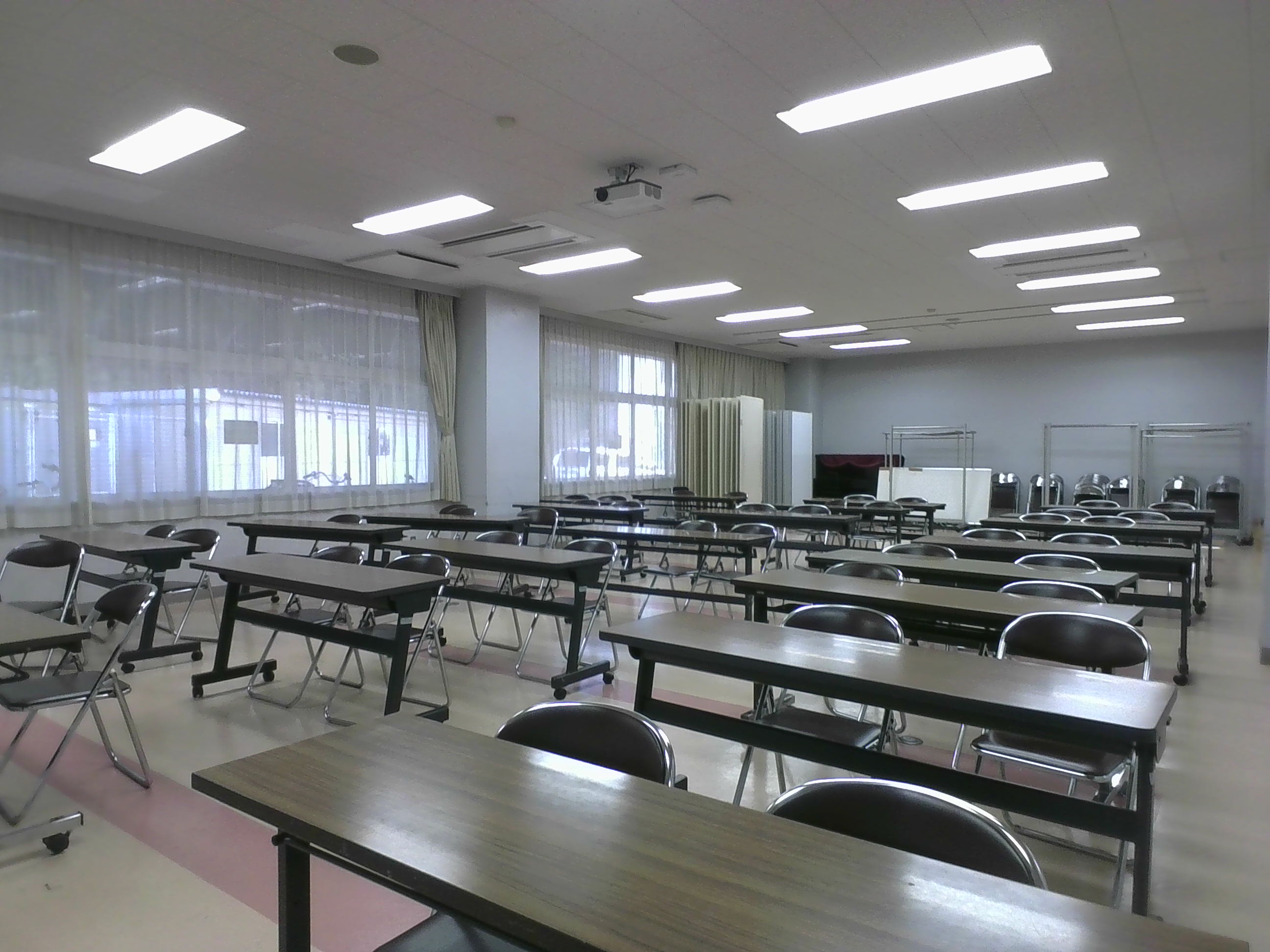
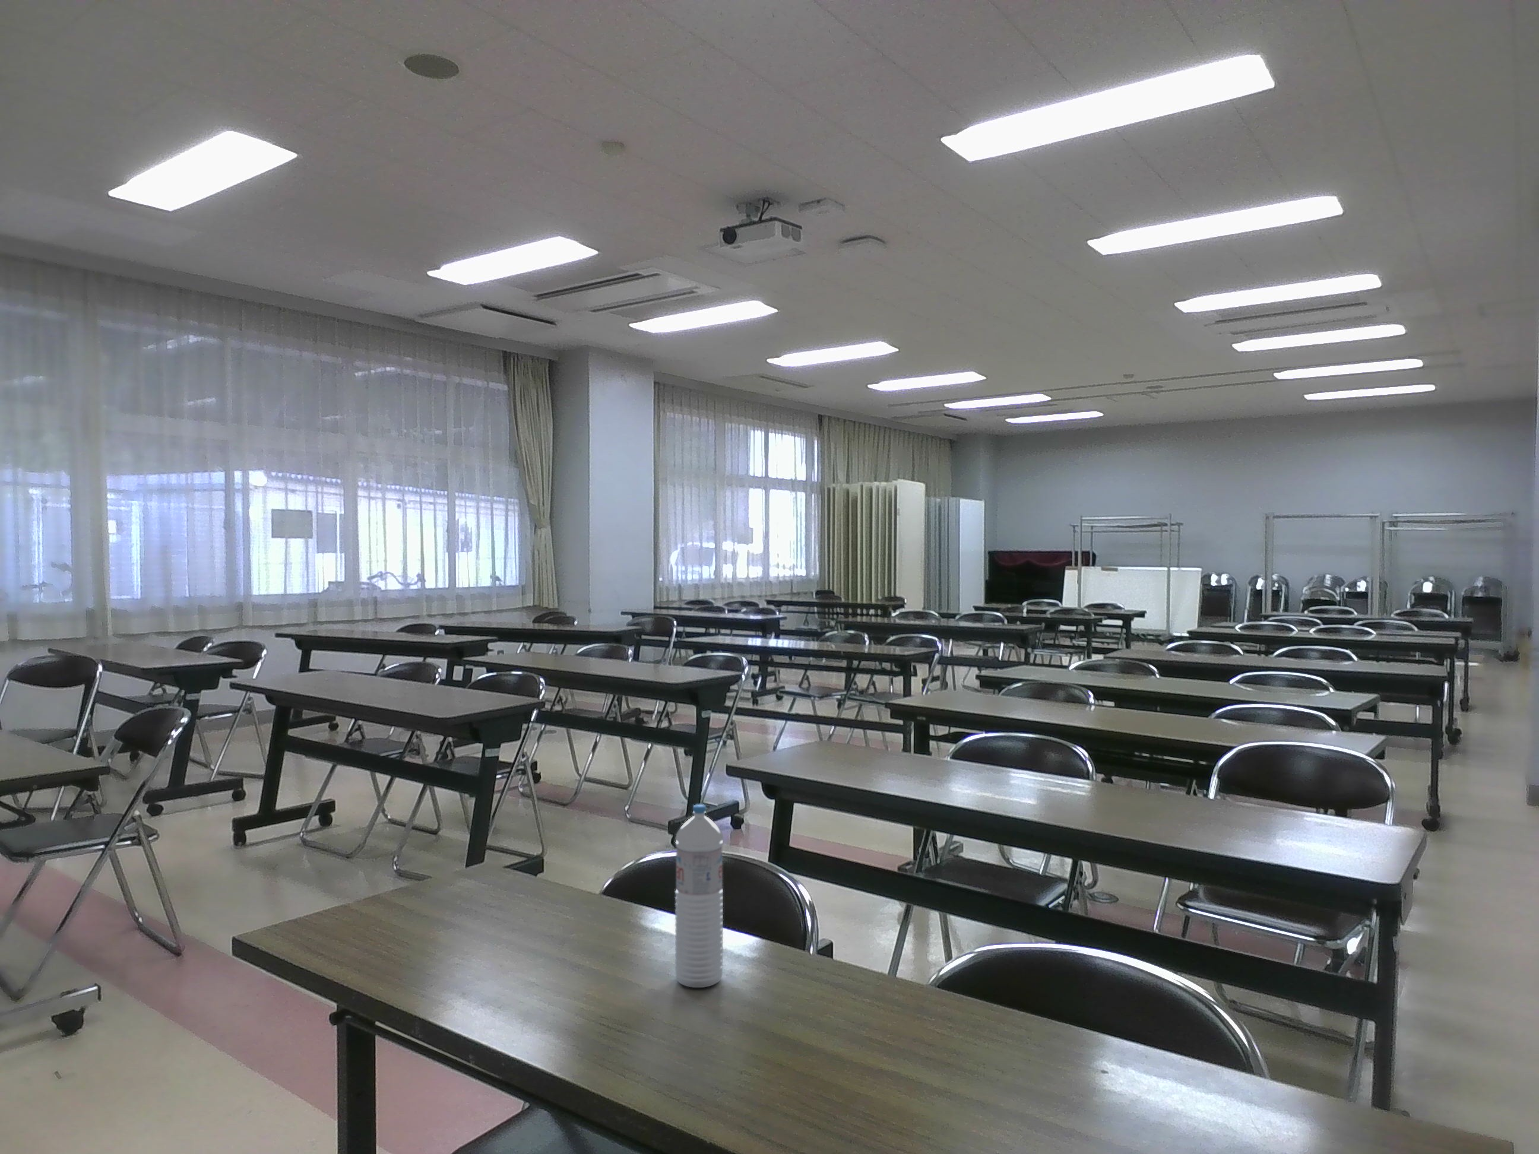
+ water bottle (699, 892)
